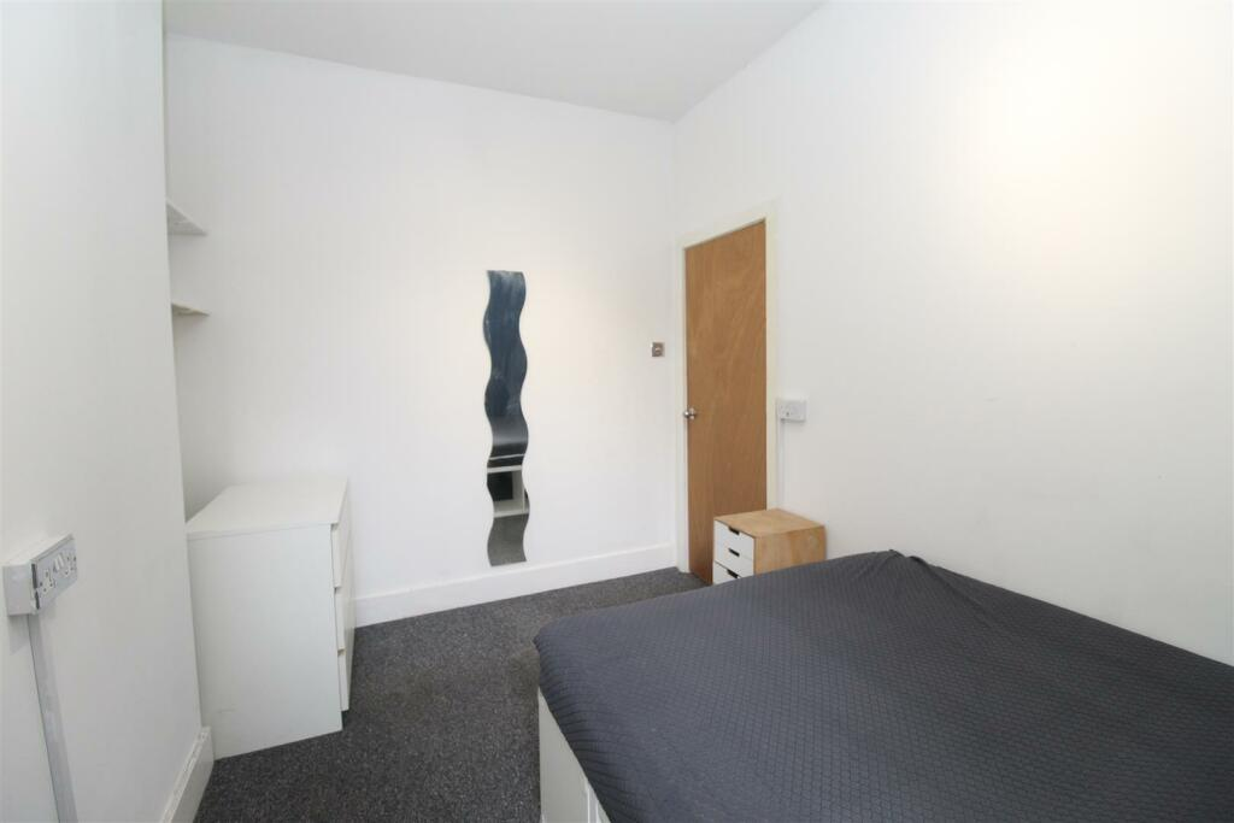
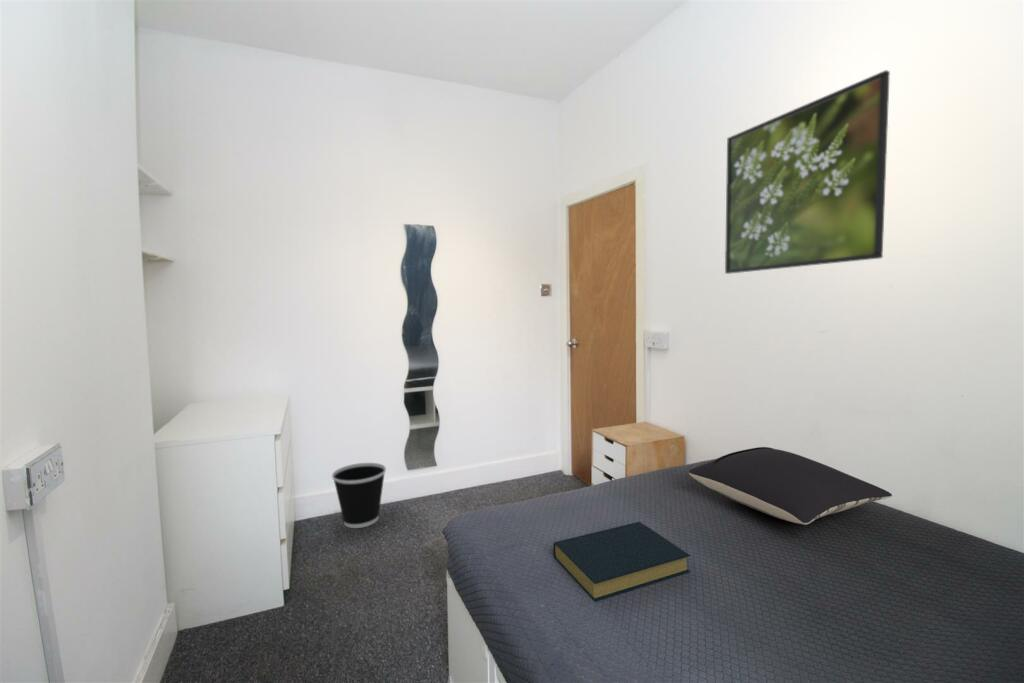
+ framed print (793, 189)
+ hardback book (619, 556)
+ wastebasket (360, 495)
+ pillow (783, 483)
